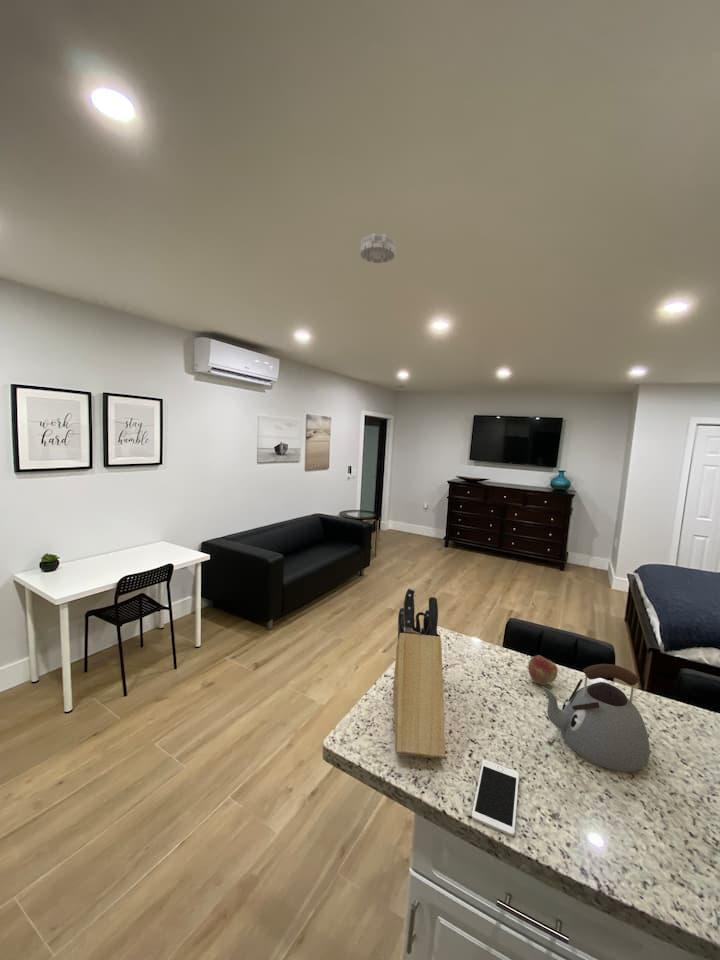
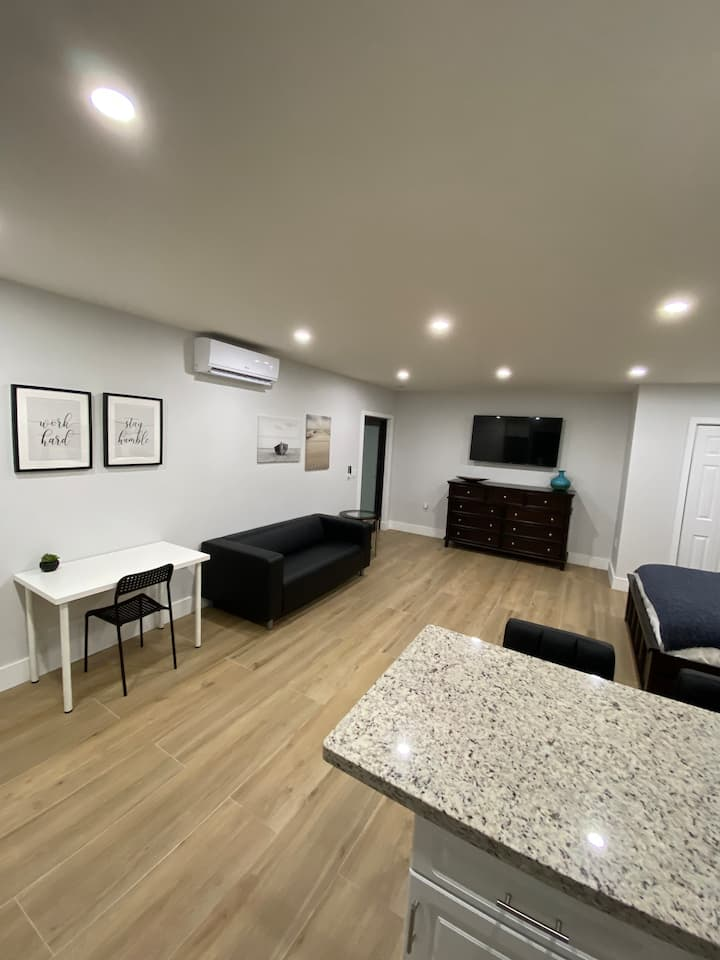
- fruit (542, 669)
- kettle (593, 703)
- knife block (418, 659)
- smoke detector (377, 248)
- cell phone (496, 794)
